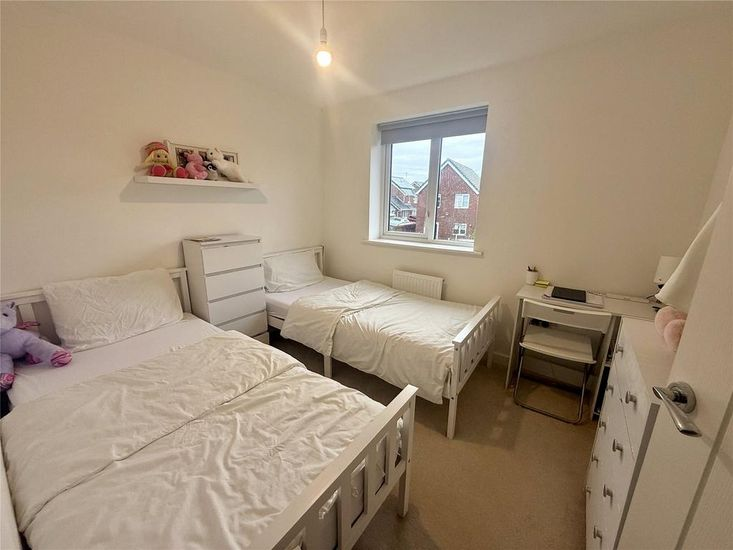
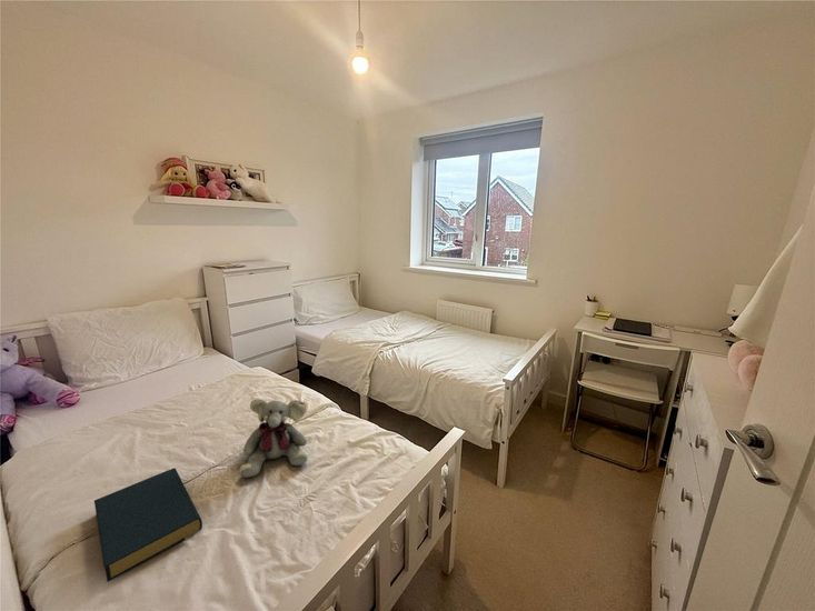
+ hardback book (147, 514)
+ plush elephant (276, 427)
